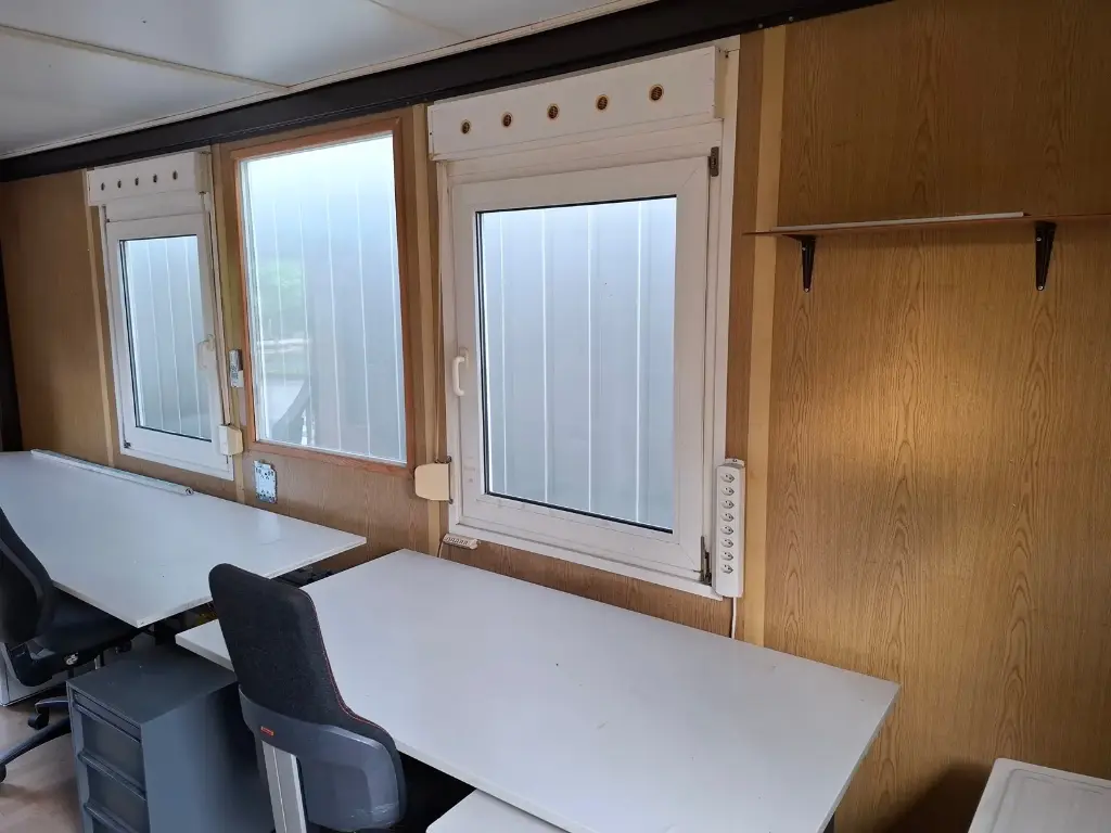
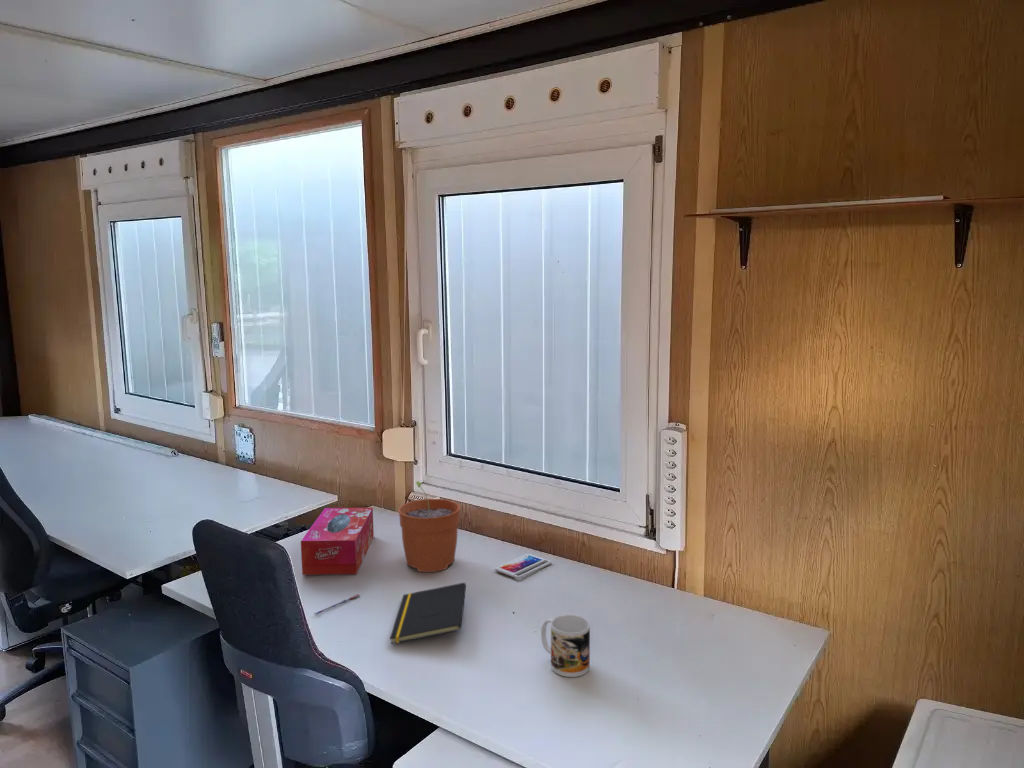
+ mug (563, 642)
+ tissue box (339, 538)
+ smartphone (523, 565)
+ pen (337, 604)
+ plant pot (429, 521)
+ notepad (430, 611)
